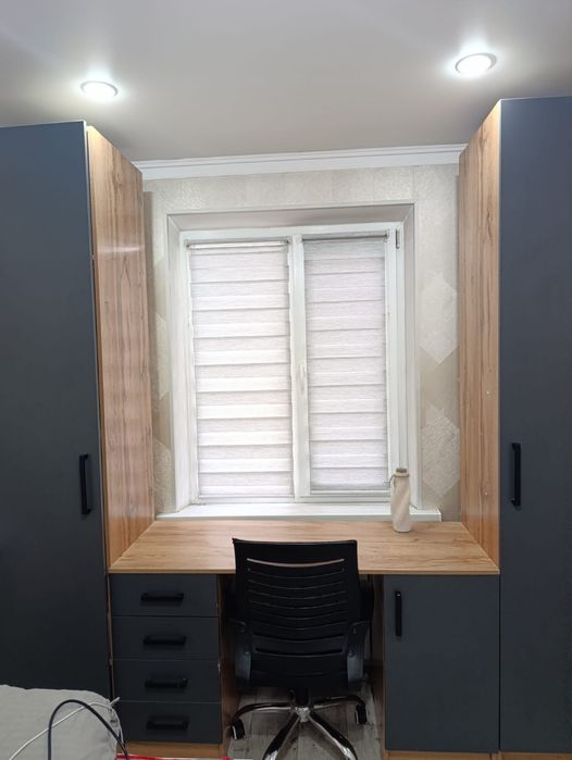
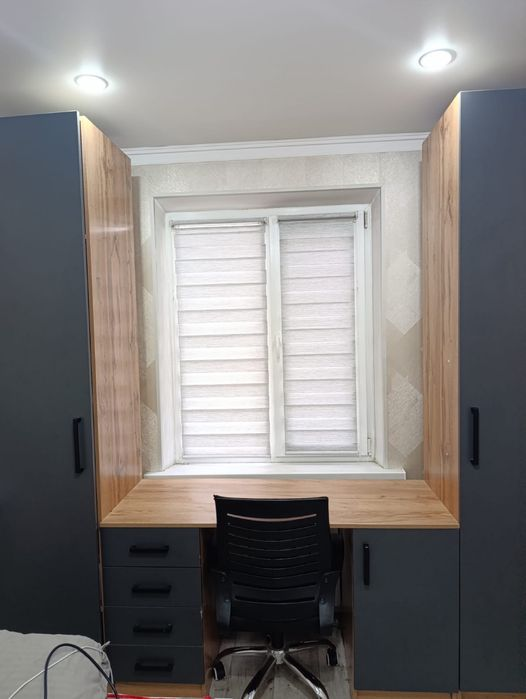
- water bottle (400, 499)
